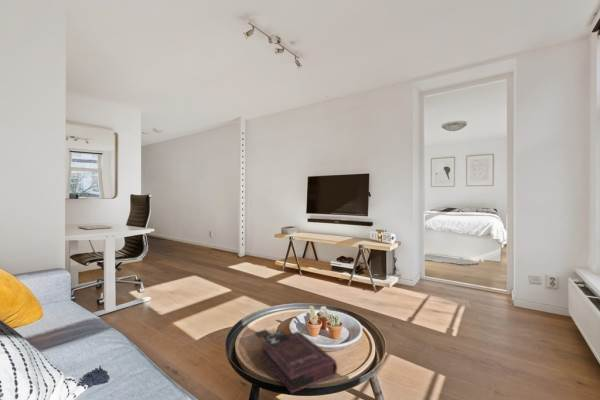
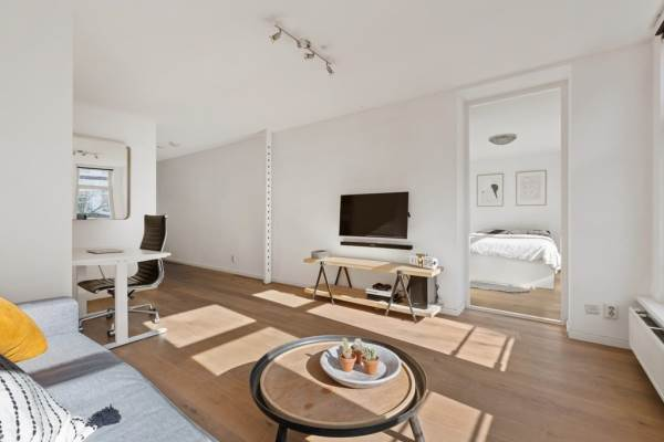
- book (291, 350)
